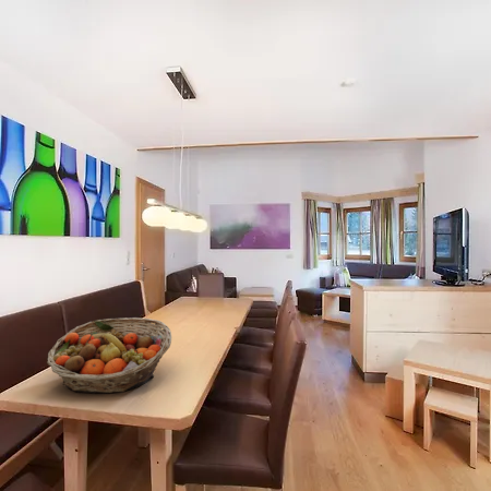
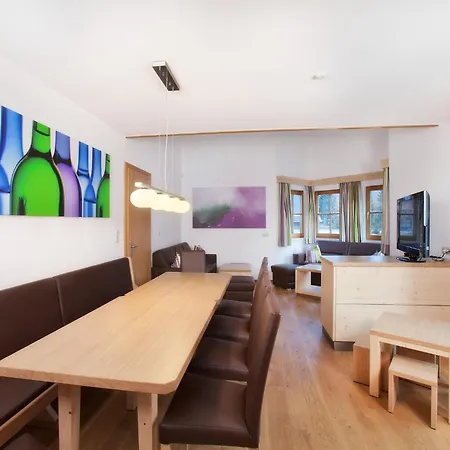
- fruit basket (112, 351)
